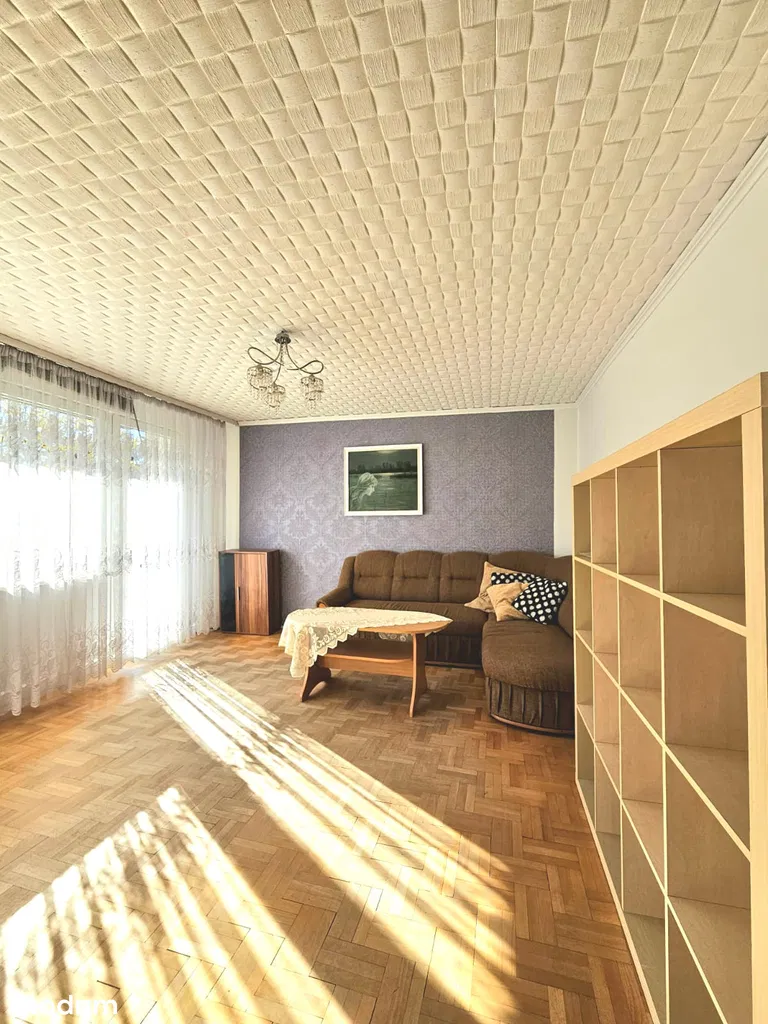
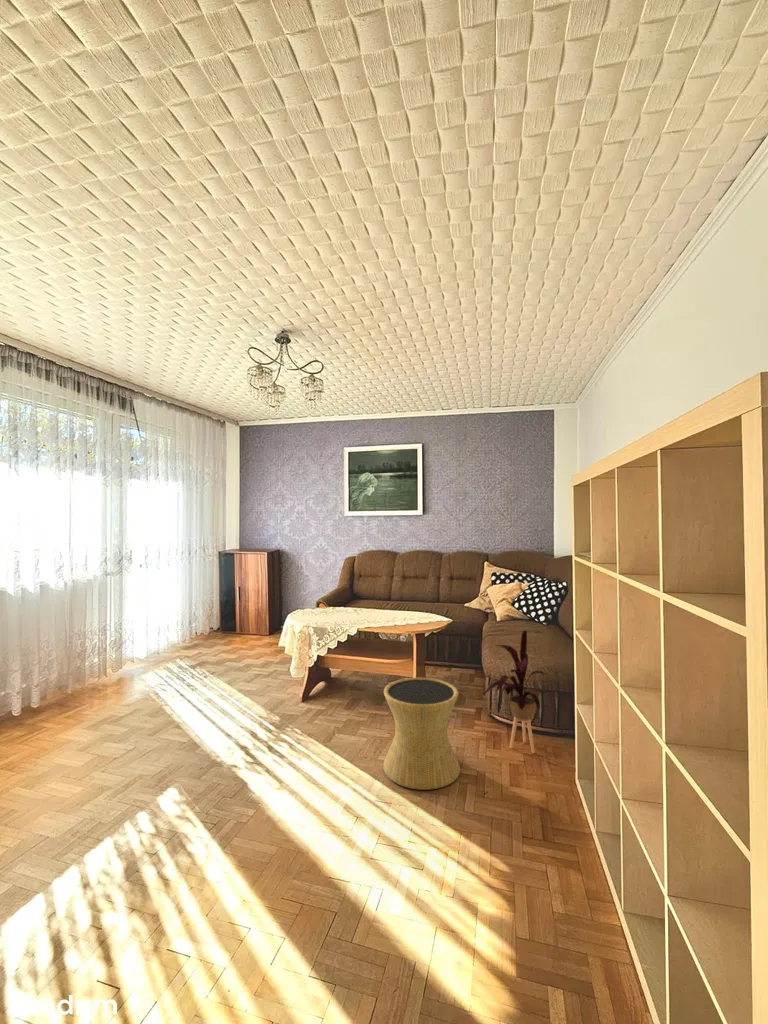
+ side table (421, 728)
+ house plant (515, 687)
